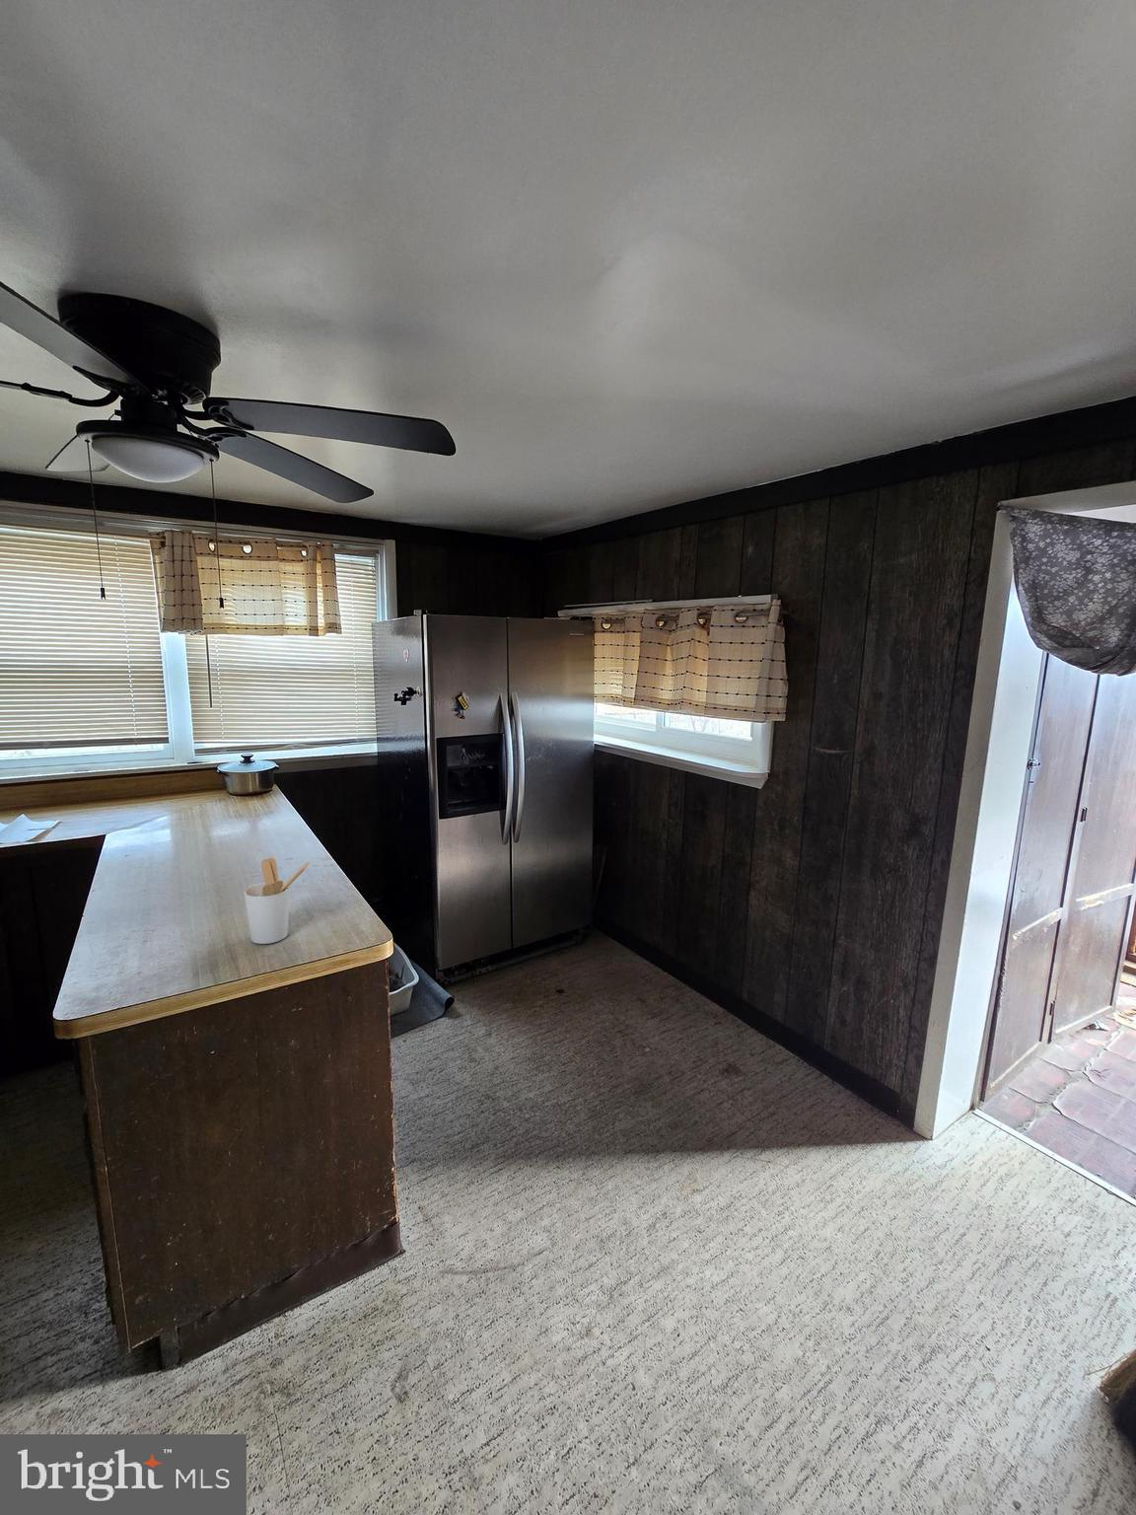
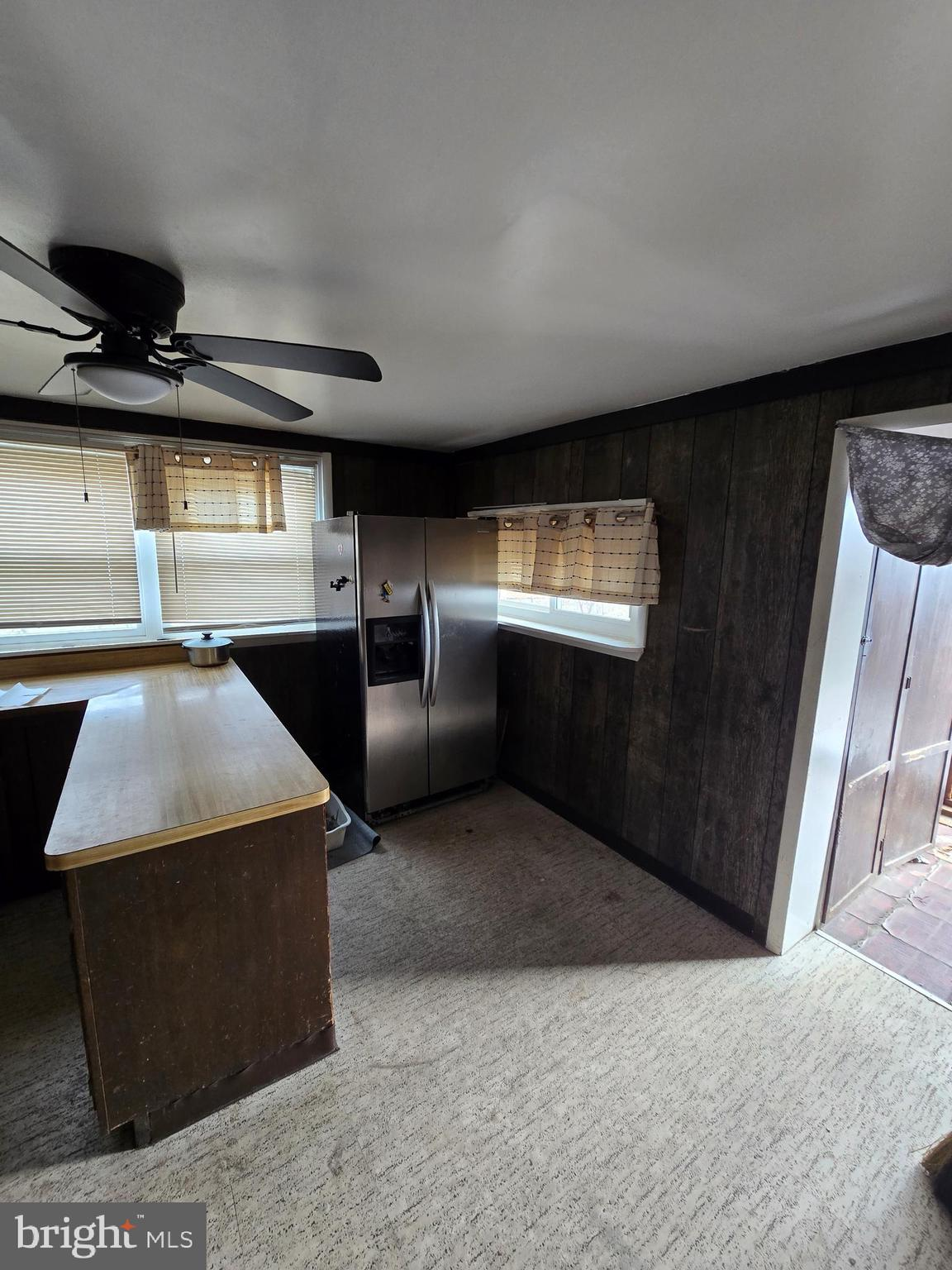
- utensil holder (279, 899)
